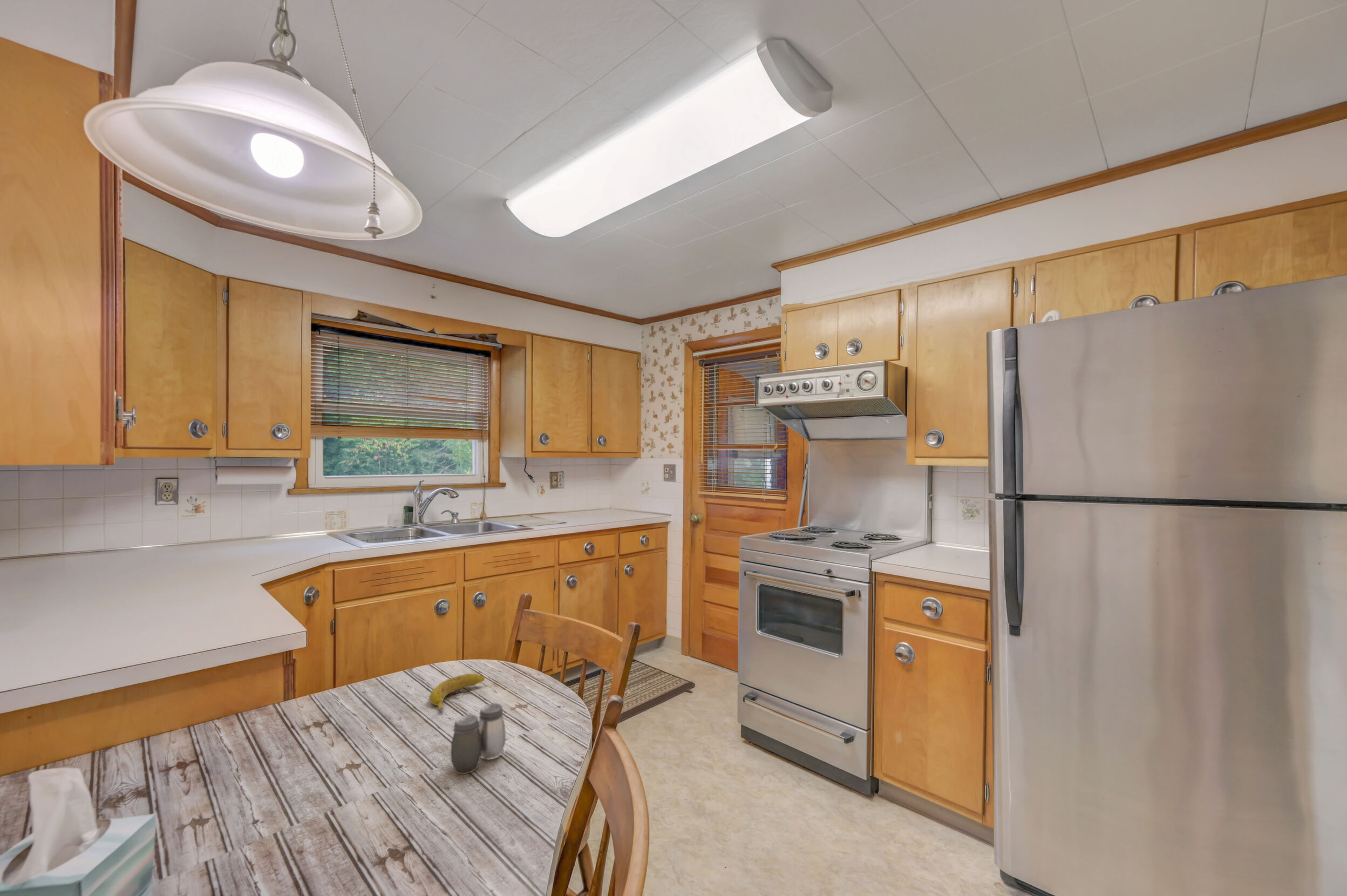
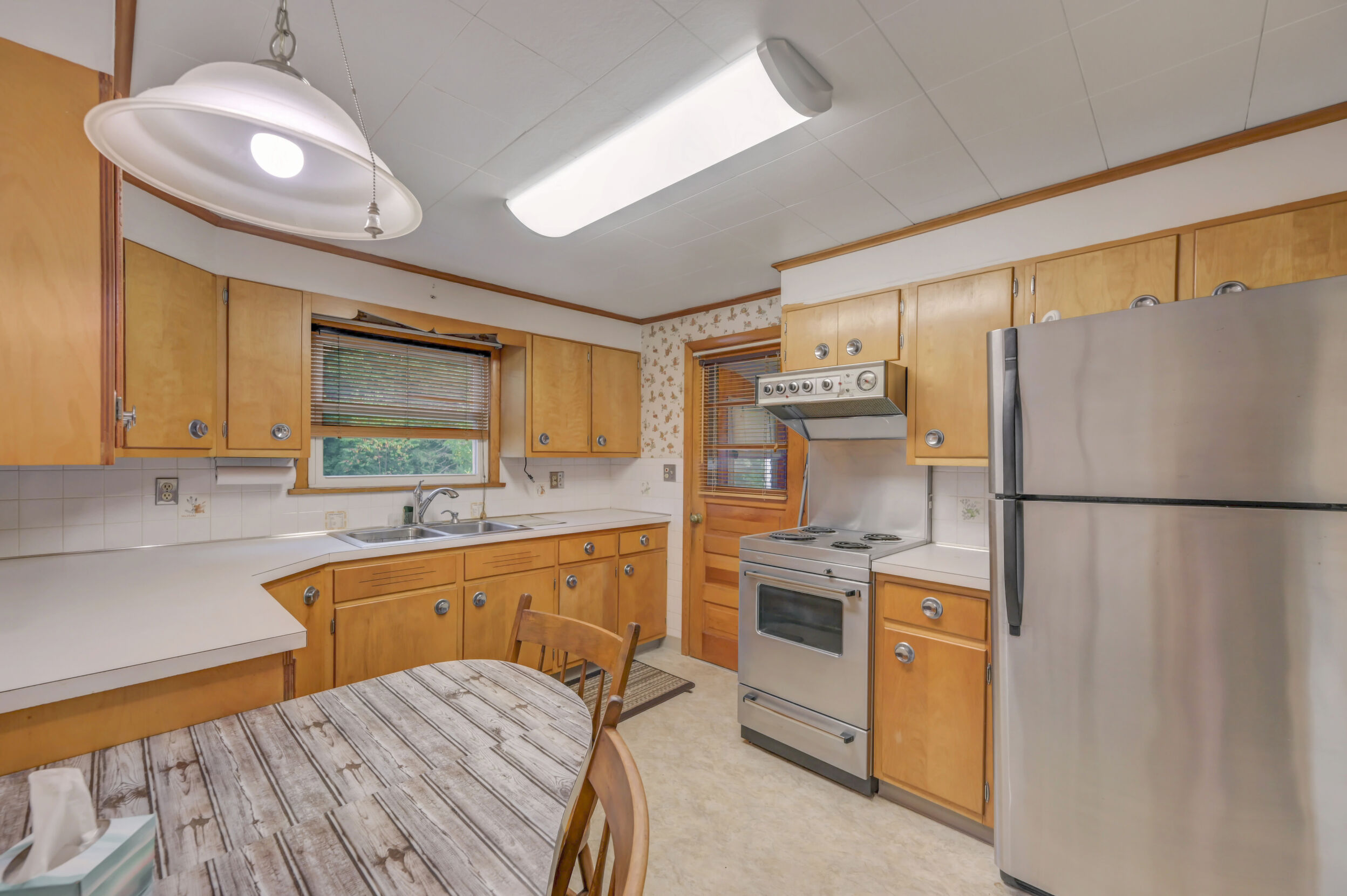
- salt and pepper shaker (479, 736)
- banana (457, 690)
